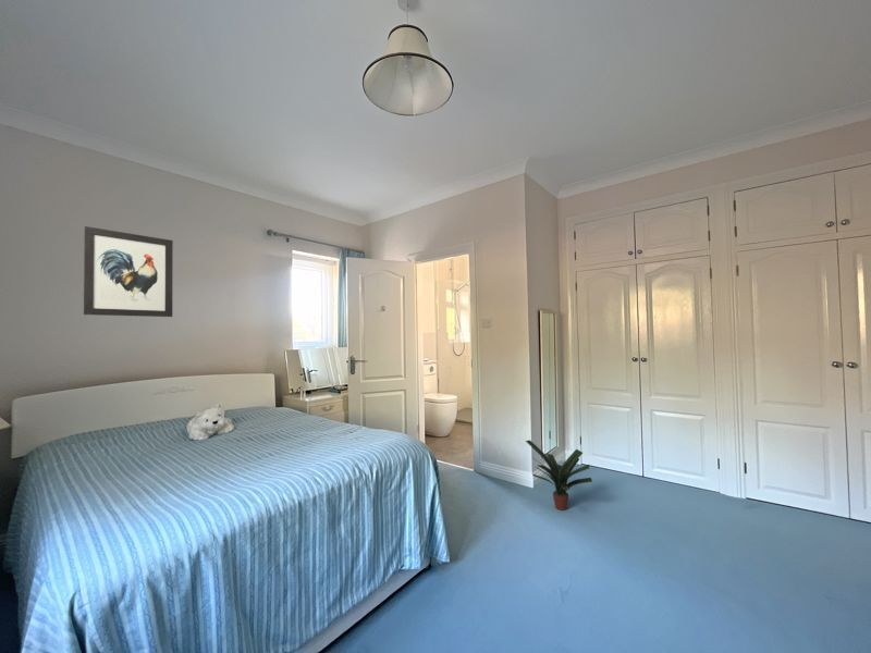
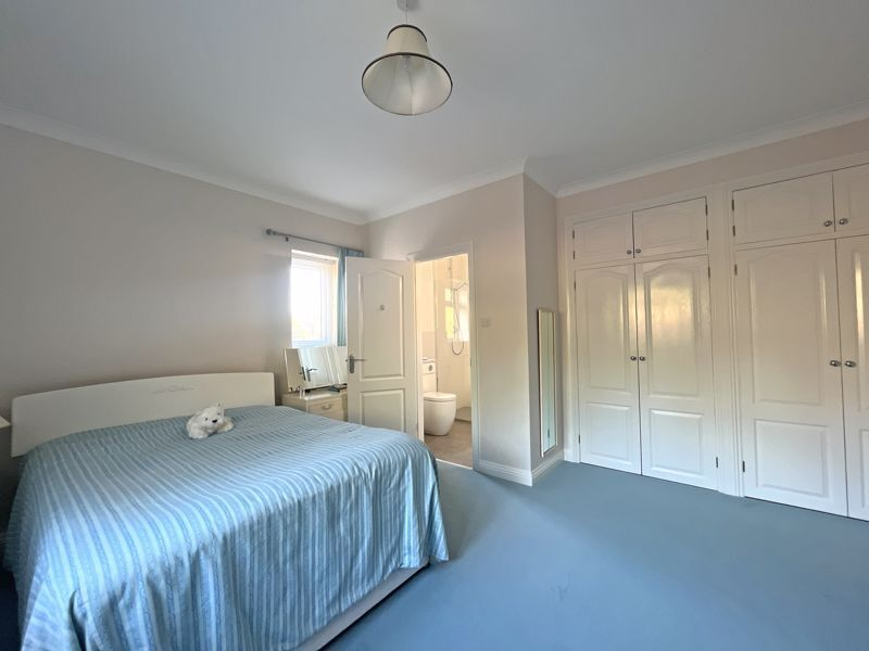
- wall art (131, 274)
- potted plant (556, 475)
